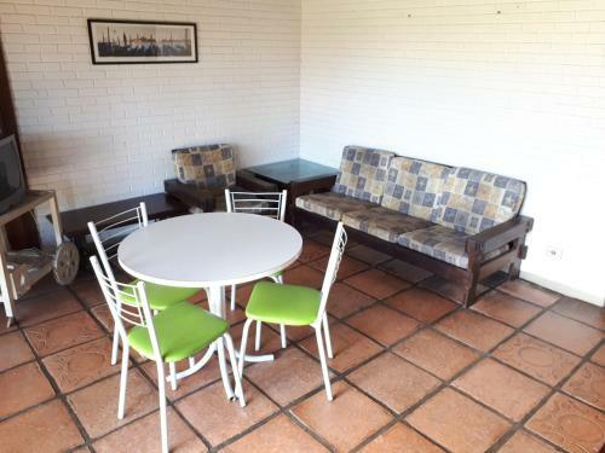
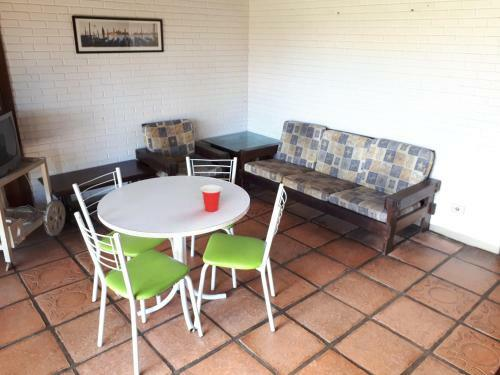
+ cup (211, 198)
